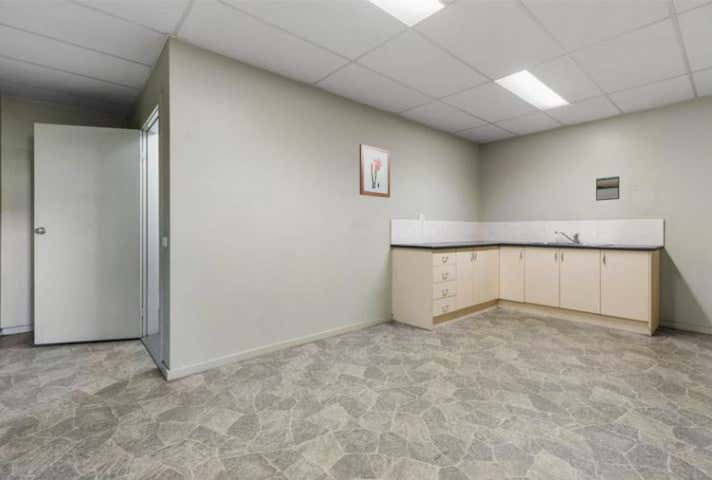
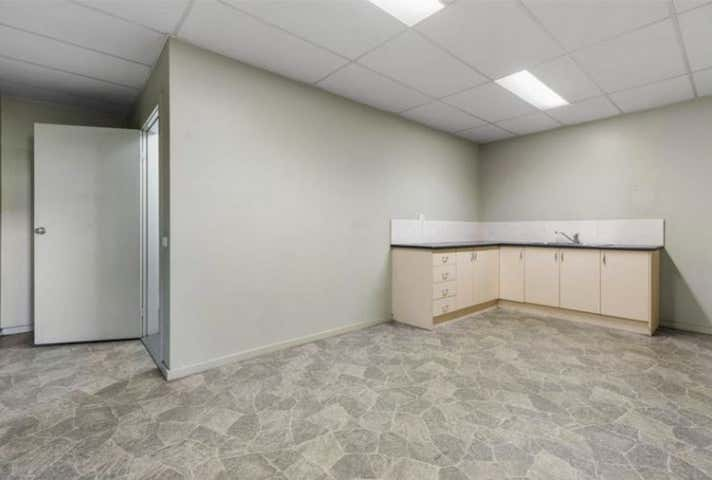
- calendar (607, 188)
- wall art (375, 172)
